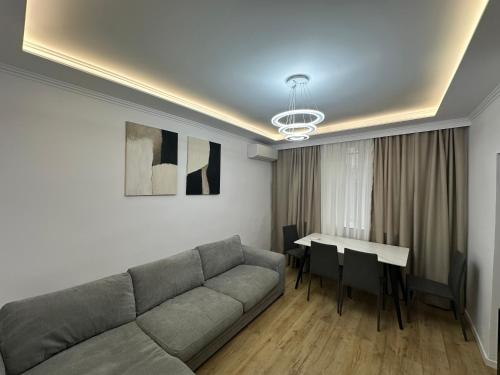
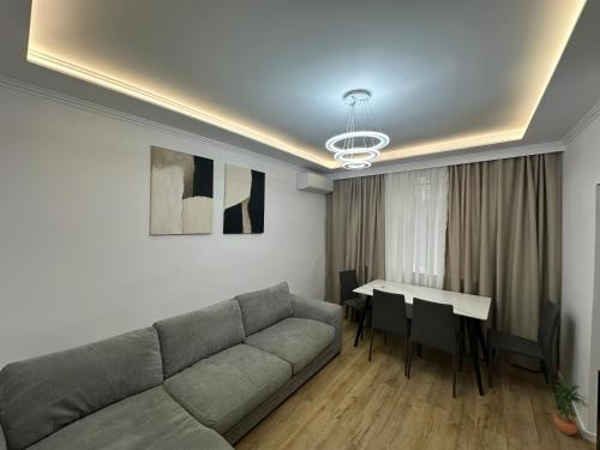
+ potted plant (568, 407)
